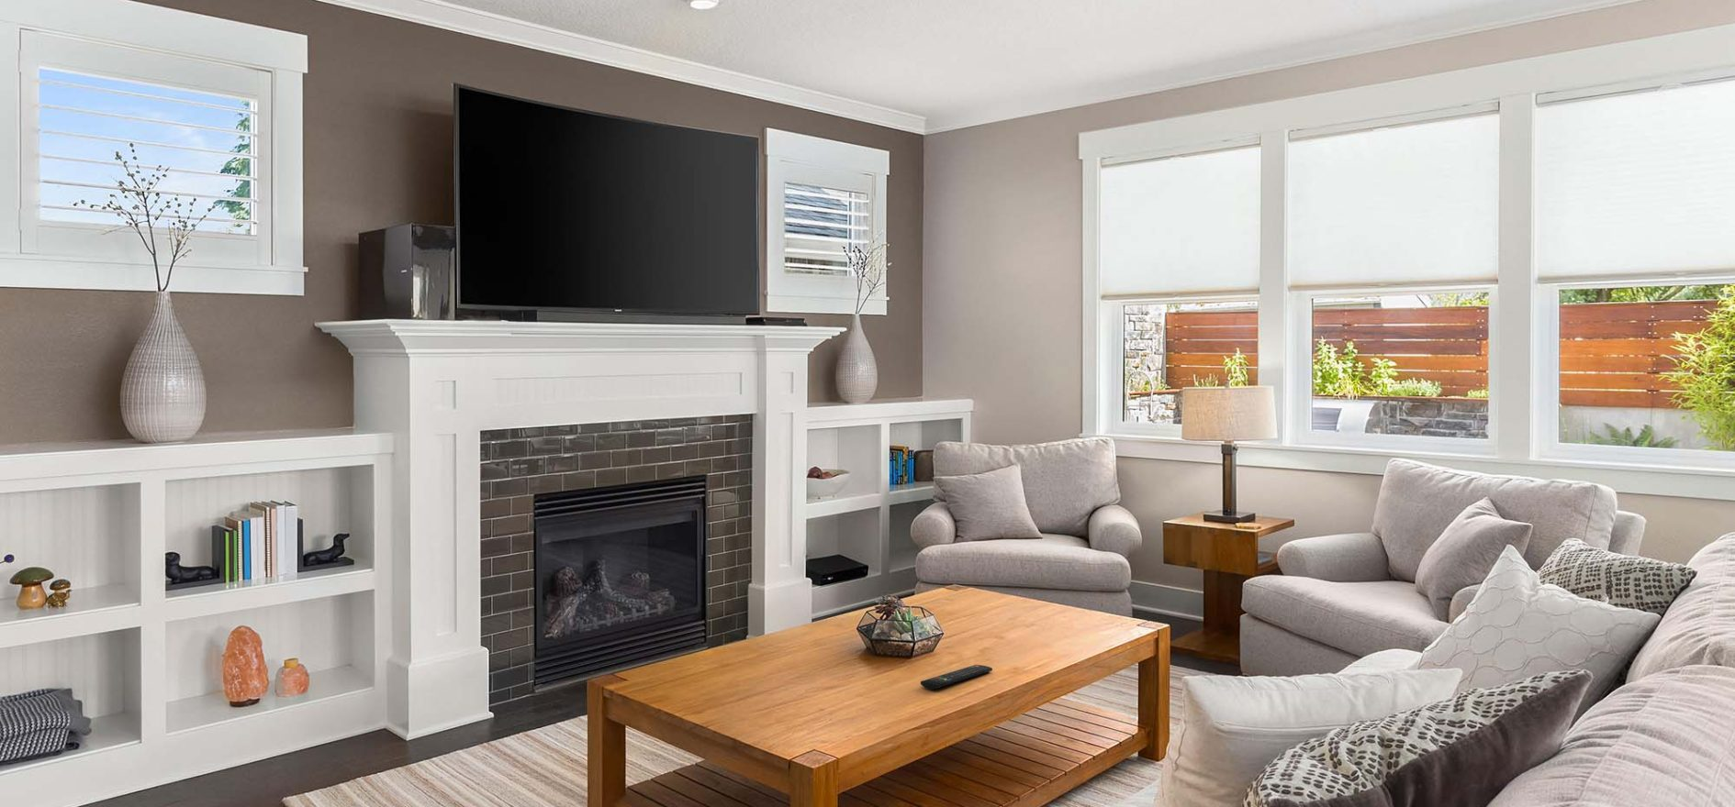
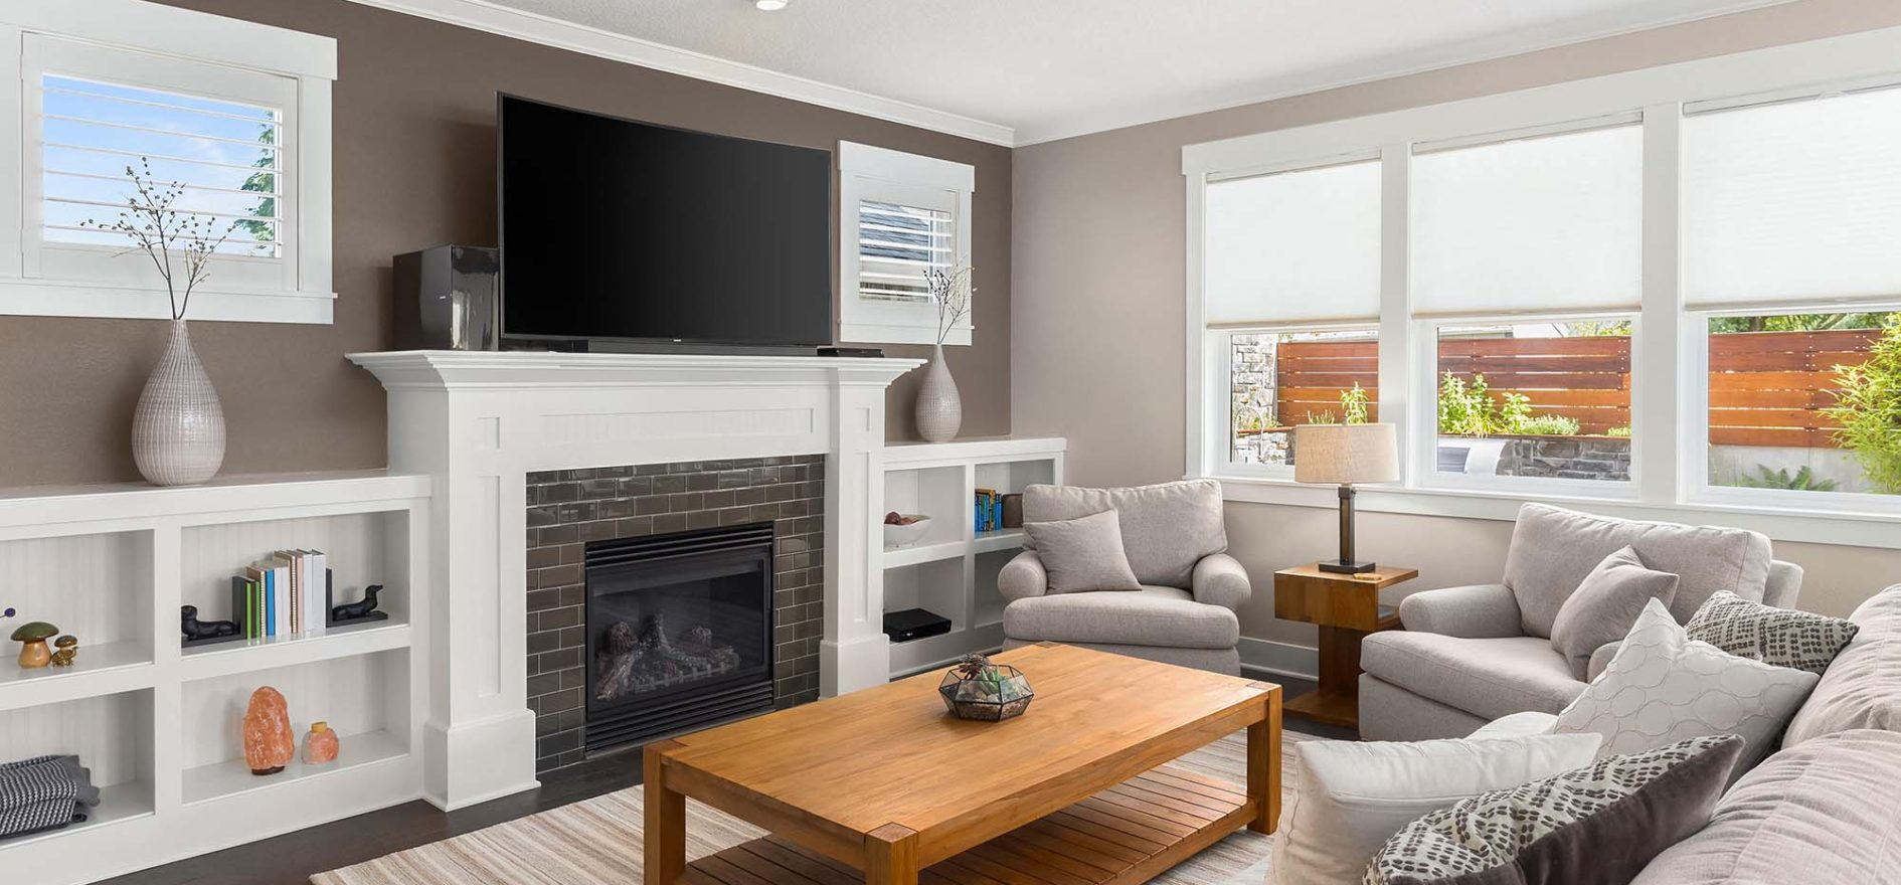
- remote control (957, 677)
